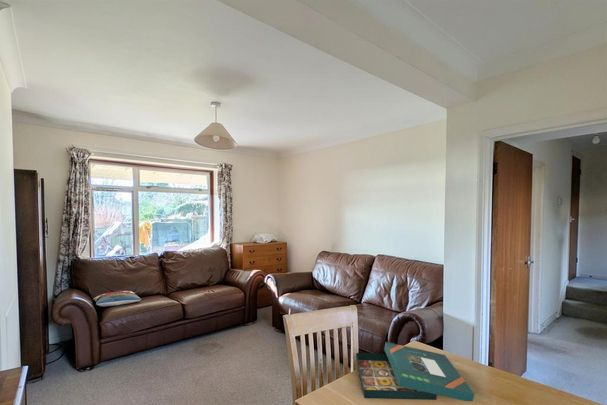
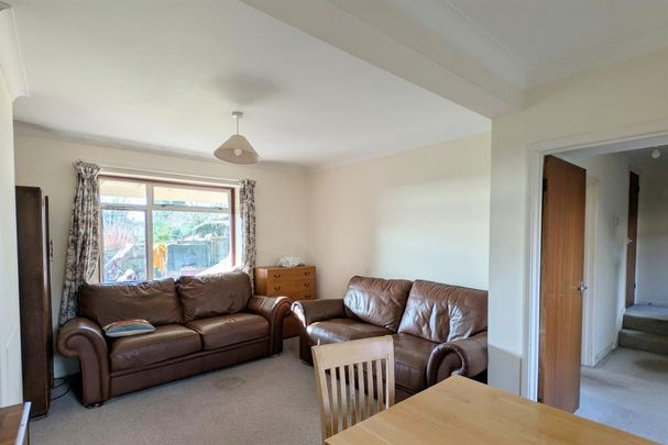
- board game (408, 368)
